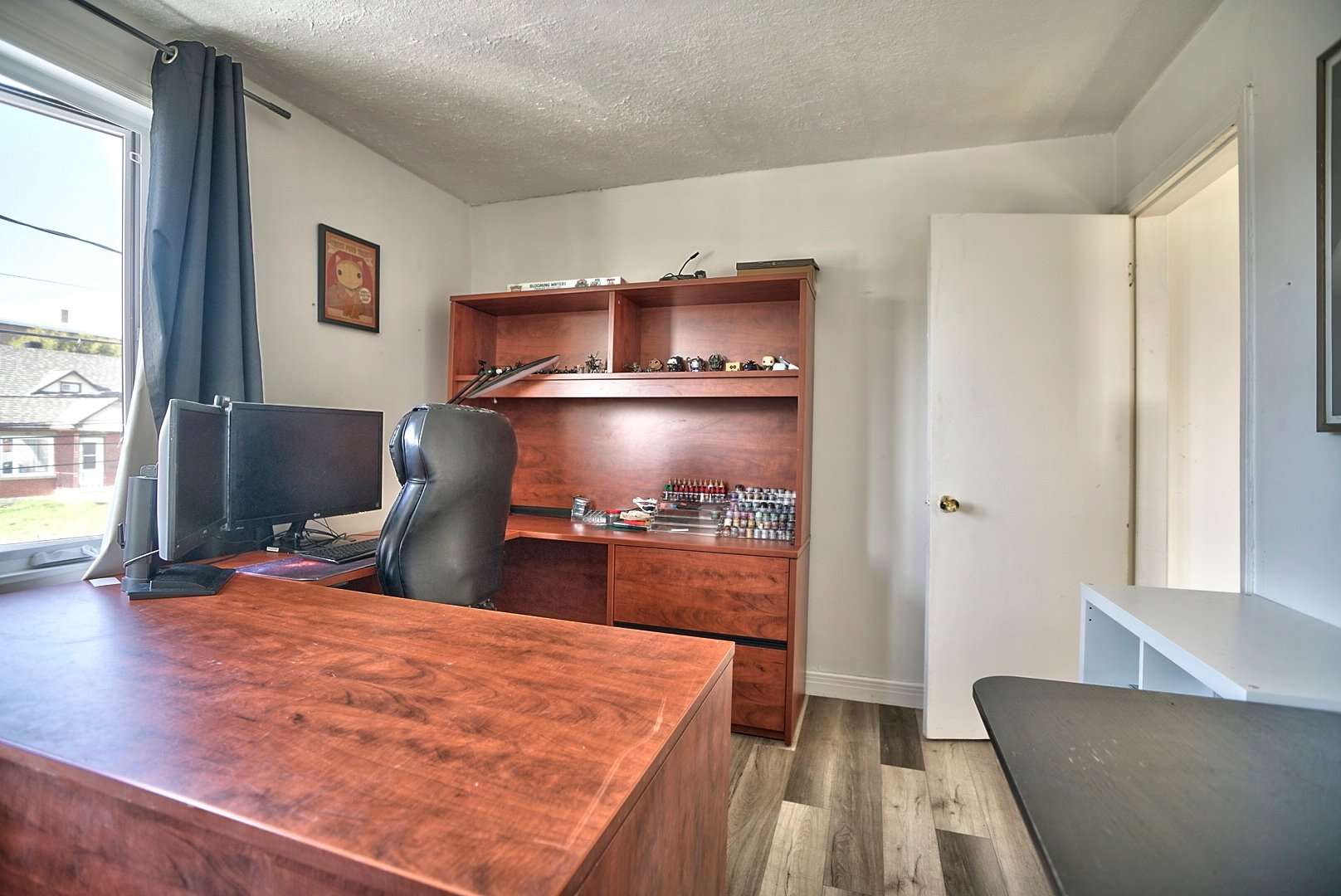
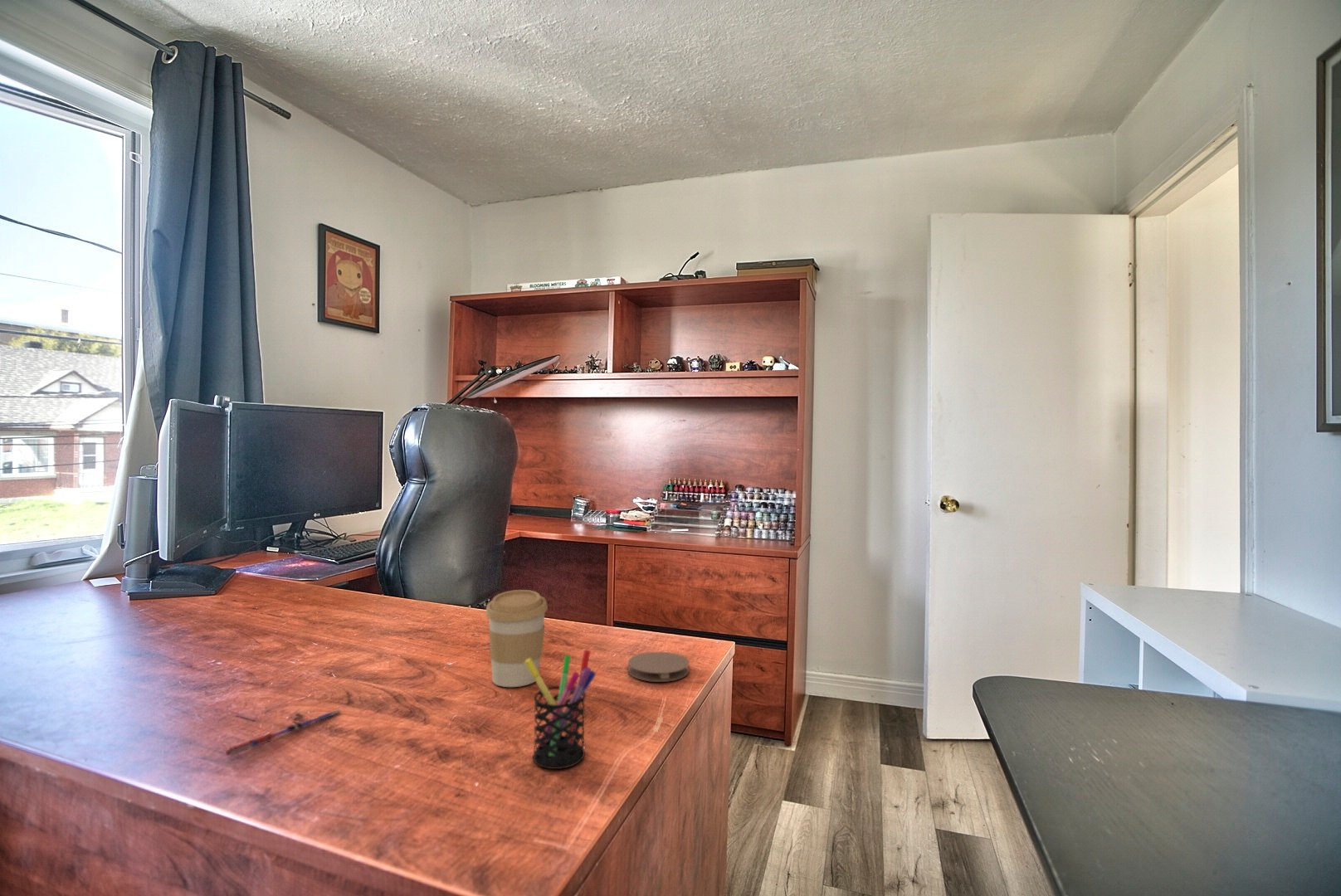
+ pen holder (563, 700)
+ coaster (658, 665)
+ pen (287, 728)
+ coffee cup (516, 636)
